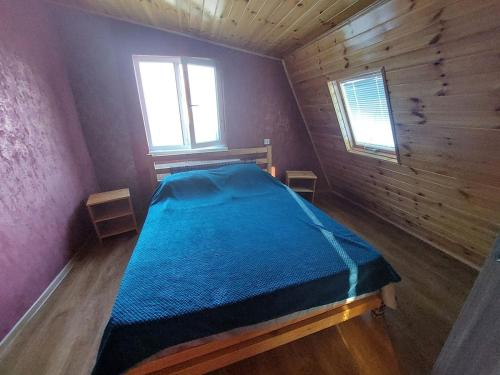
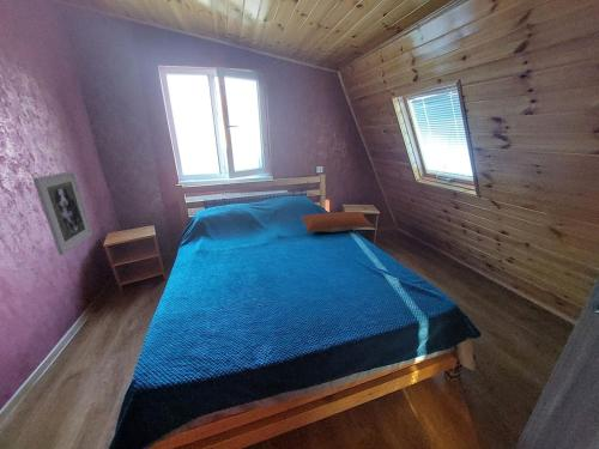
+ pillow (335, 222)
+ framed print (67, 210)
